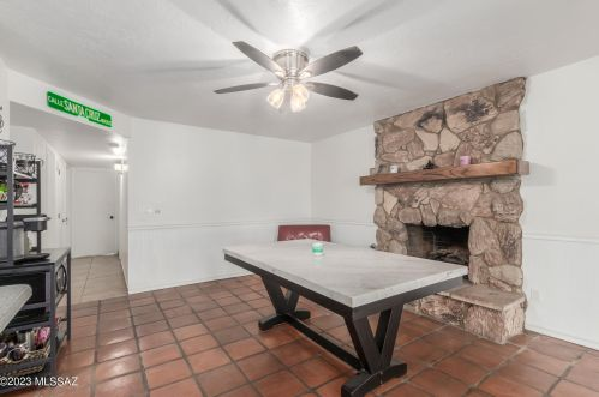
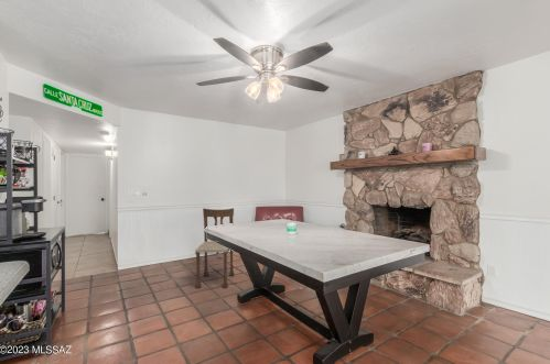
+ dining chair (215, 245)
